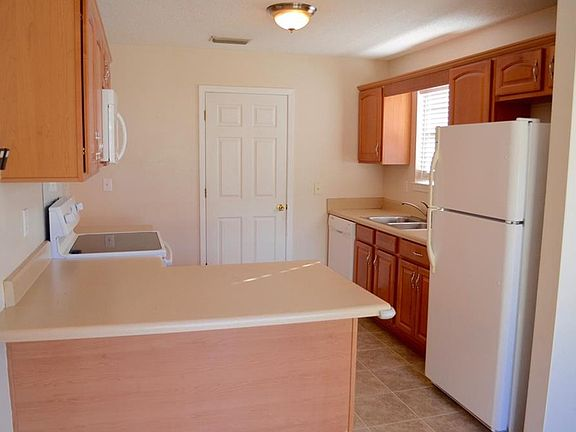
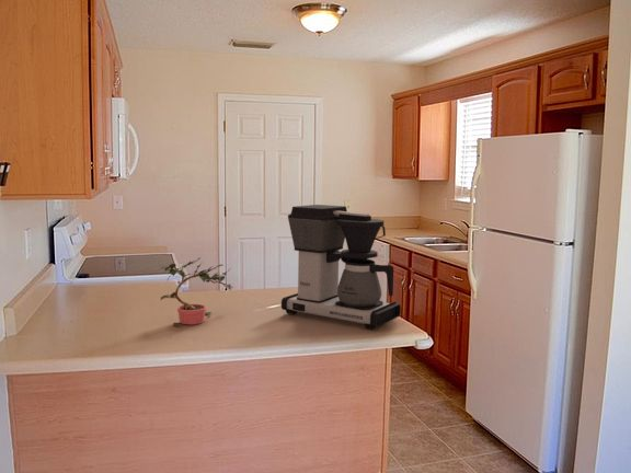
+ potted plant (203, 280)
+ coffee maker (342, 261)
